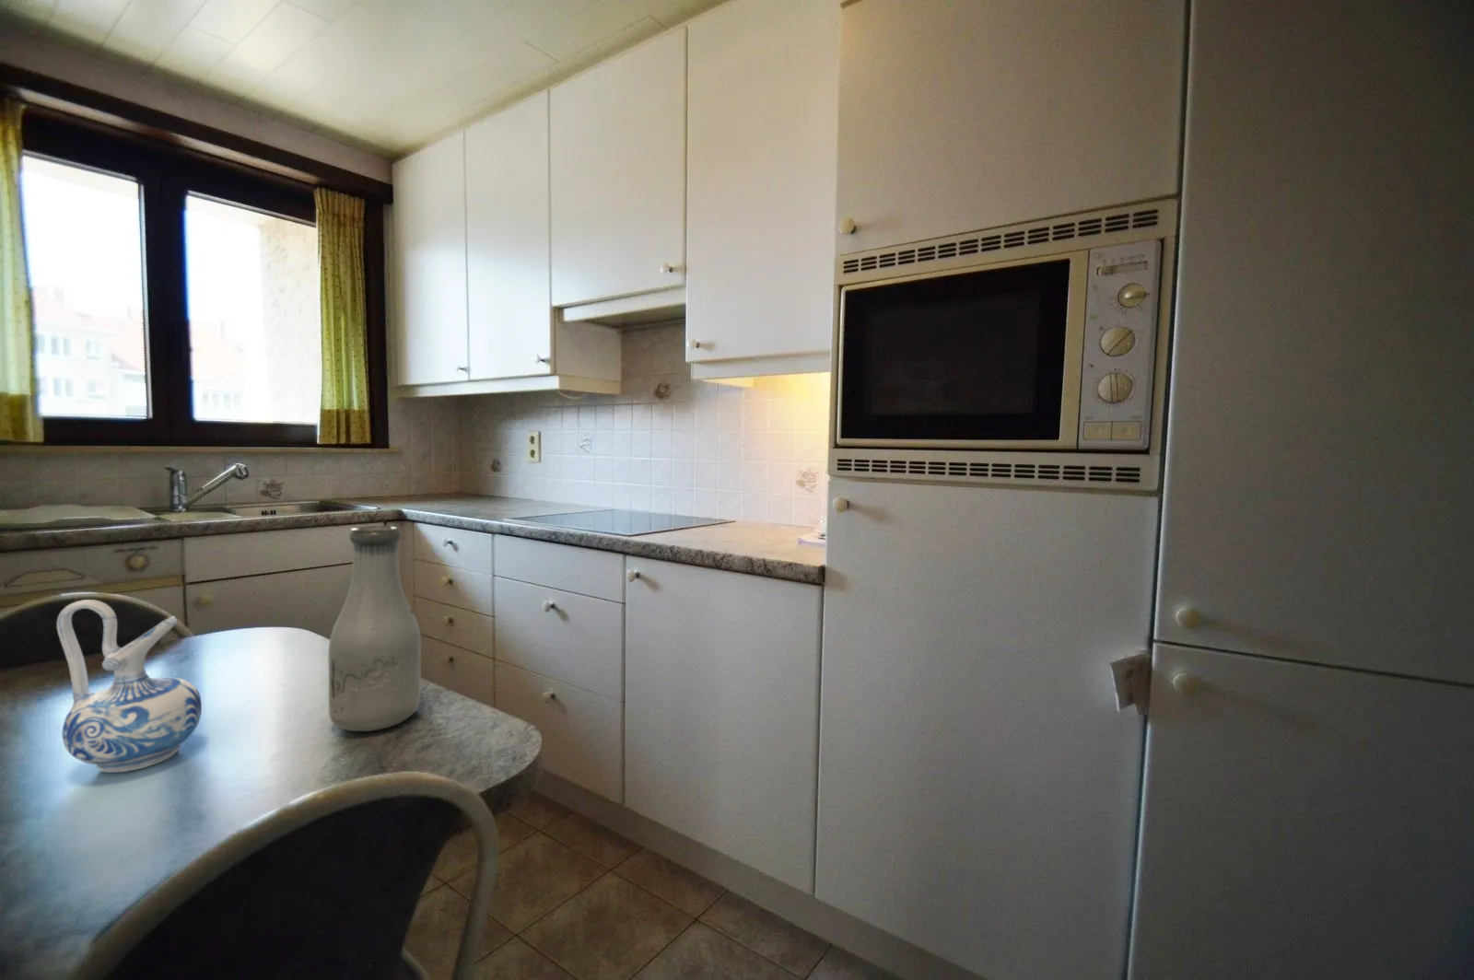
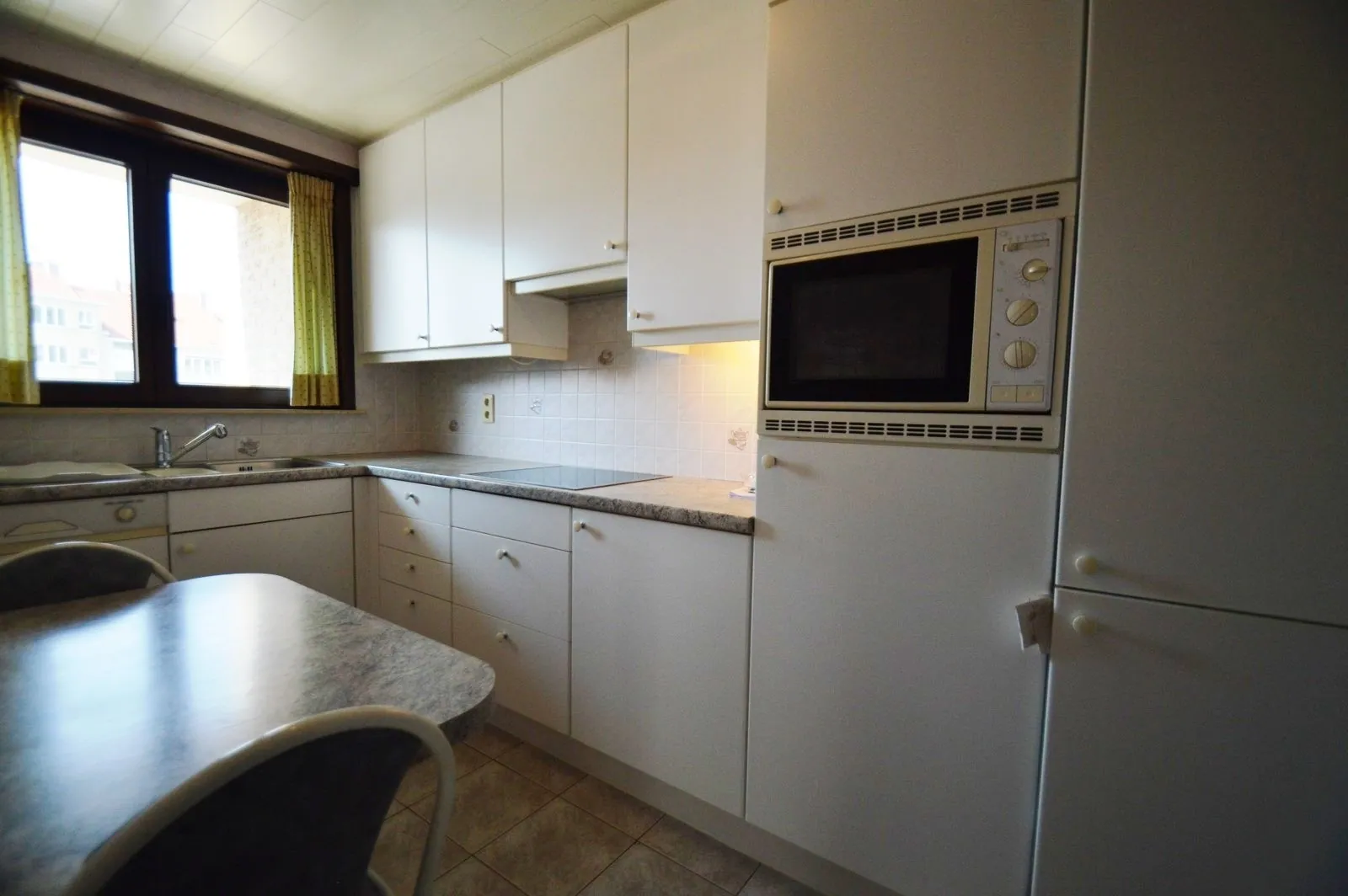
- bottle (375, 623)
- ceramic pitcher (133, 678)
